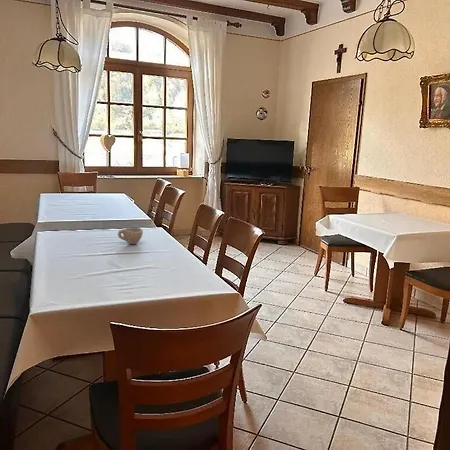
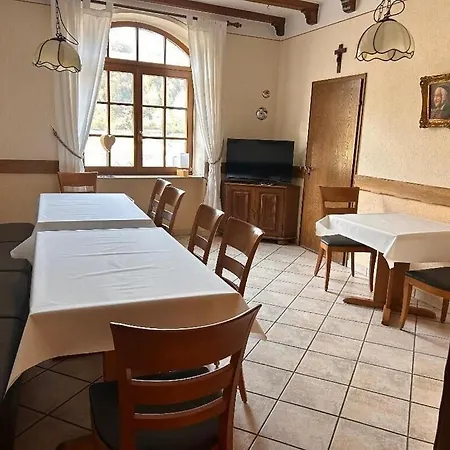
- cup (130, 236)
